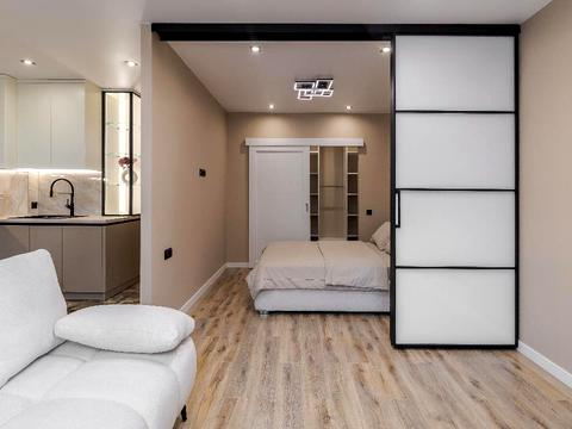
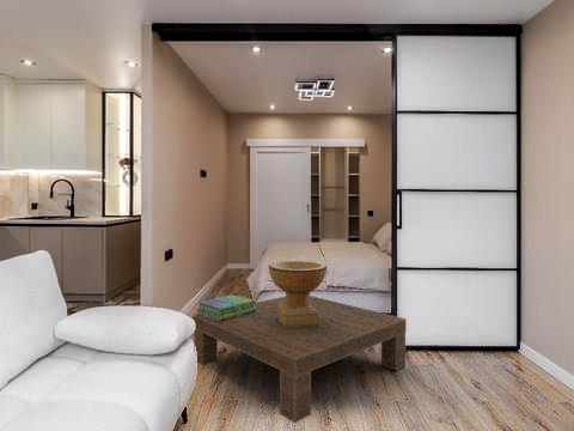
+ coffee table (298, 340)
+ decorative bowl (297, 292)
+ stack of books (226, 306)
